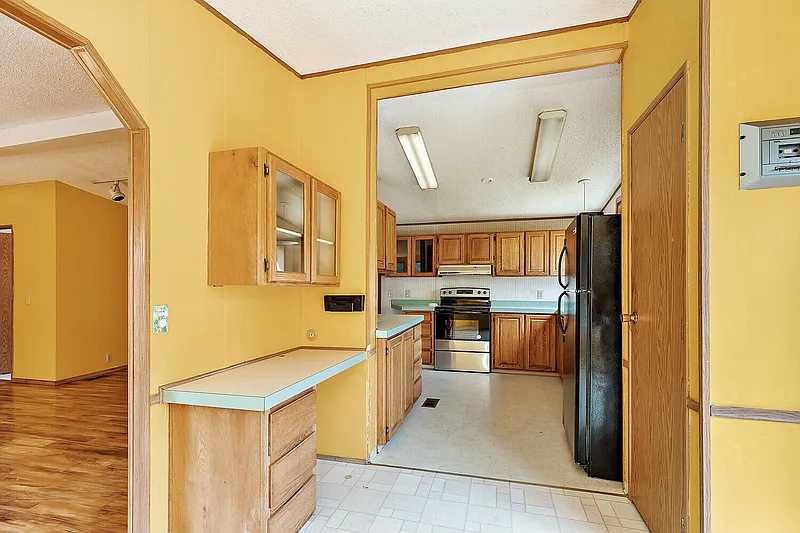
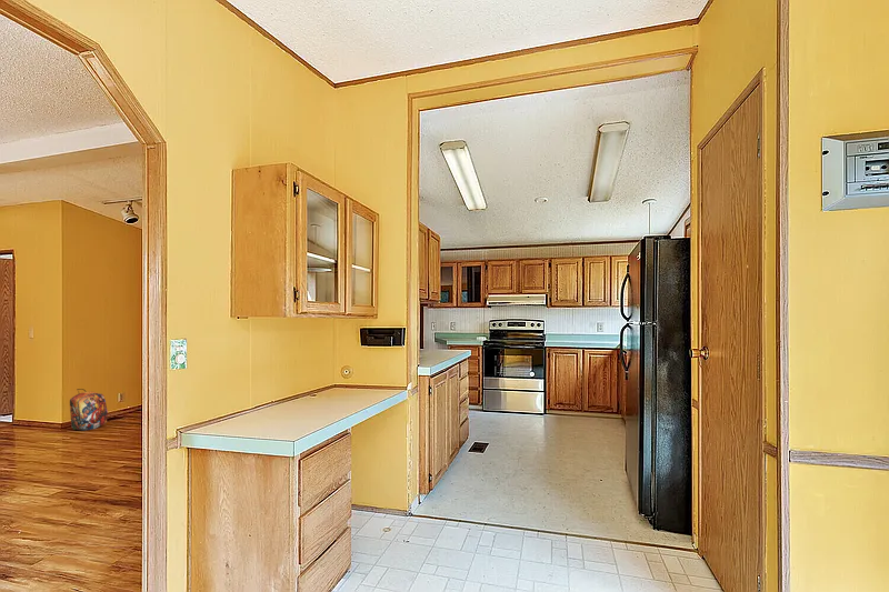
+ backpack (88, 408)
